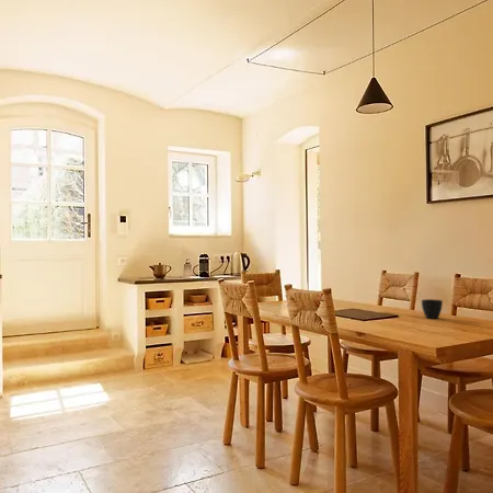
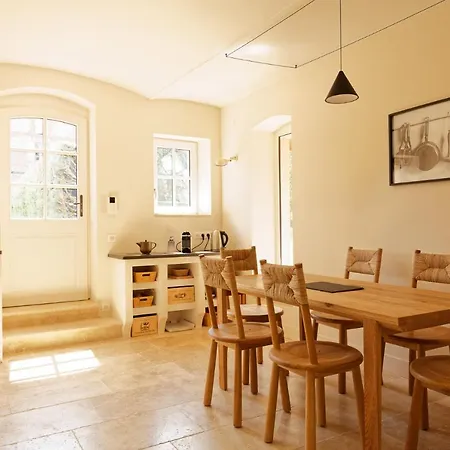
- cup (431, 309)
